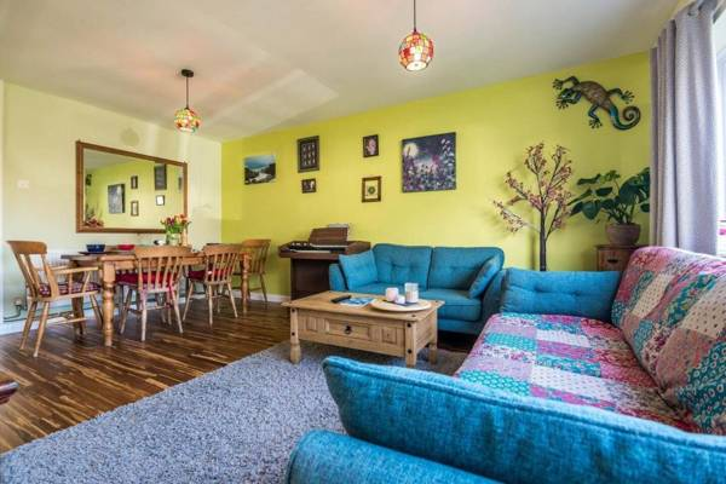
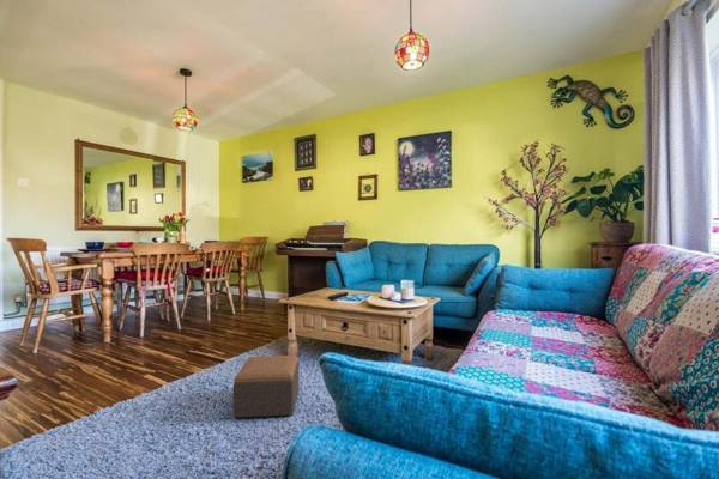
+ footstool (268, 382)
